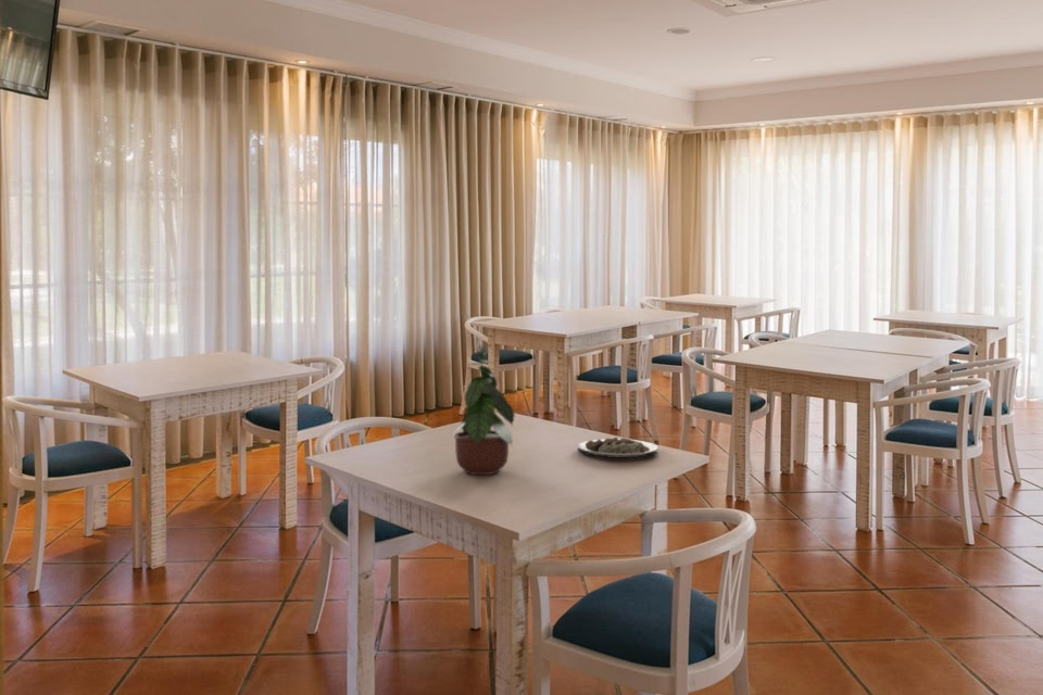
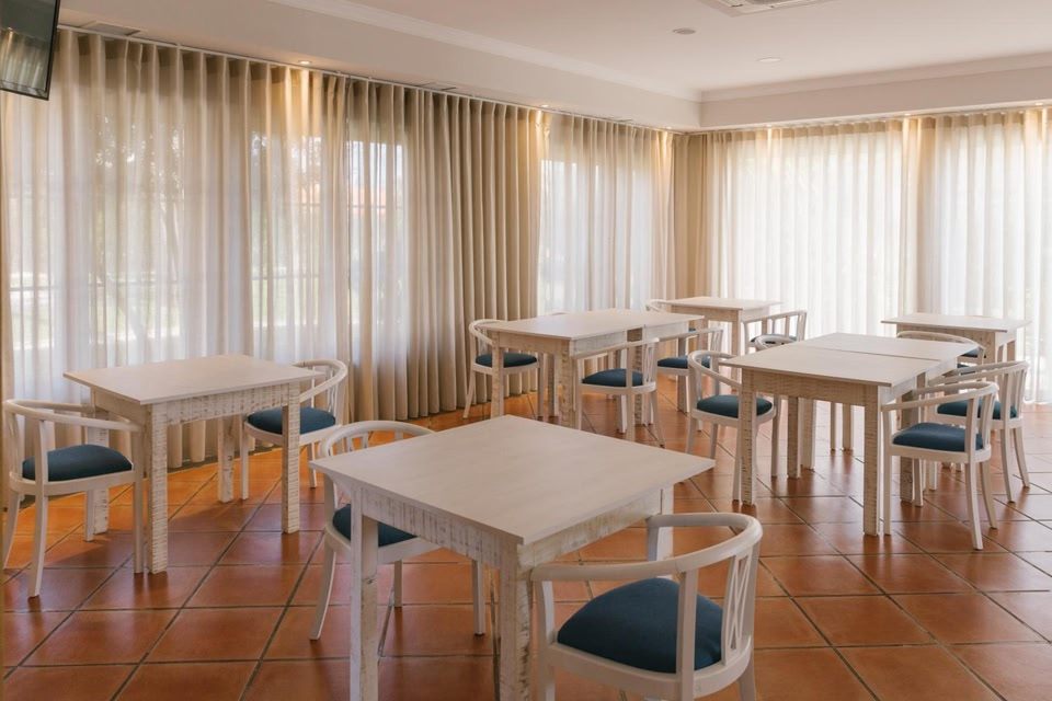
- potted plant (486, 407)
- plate (617, 445)
